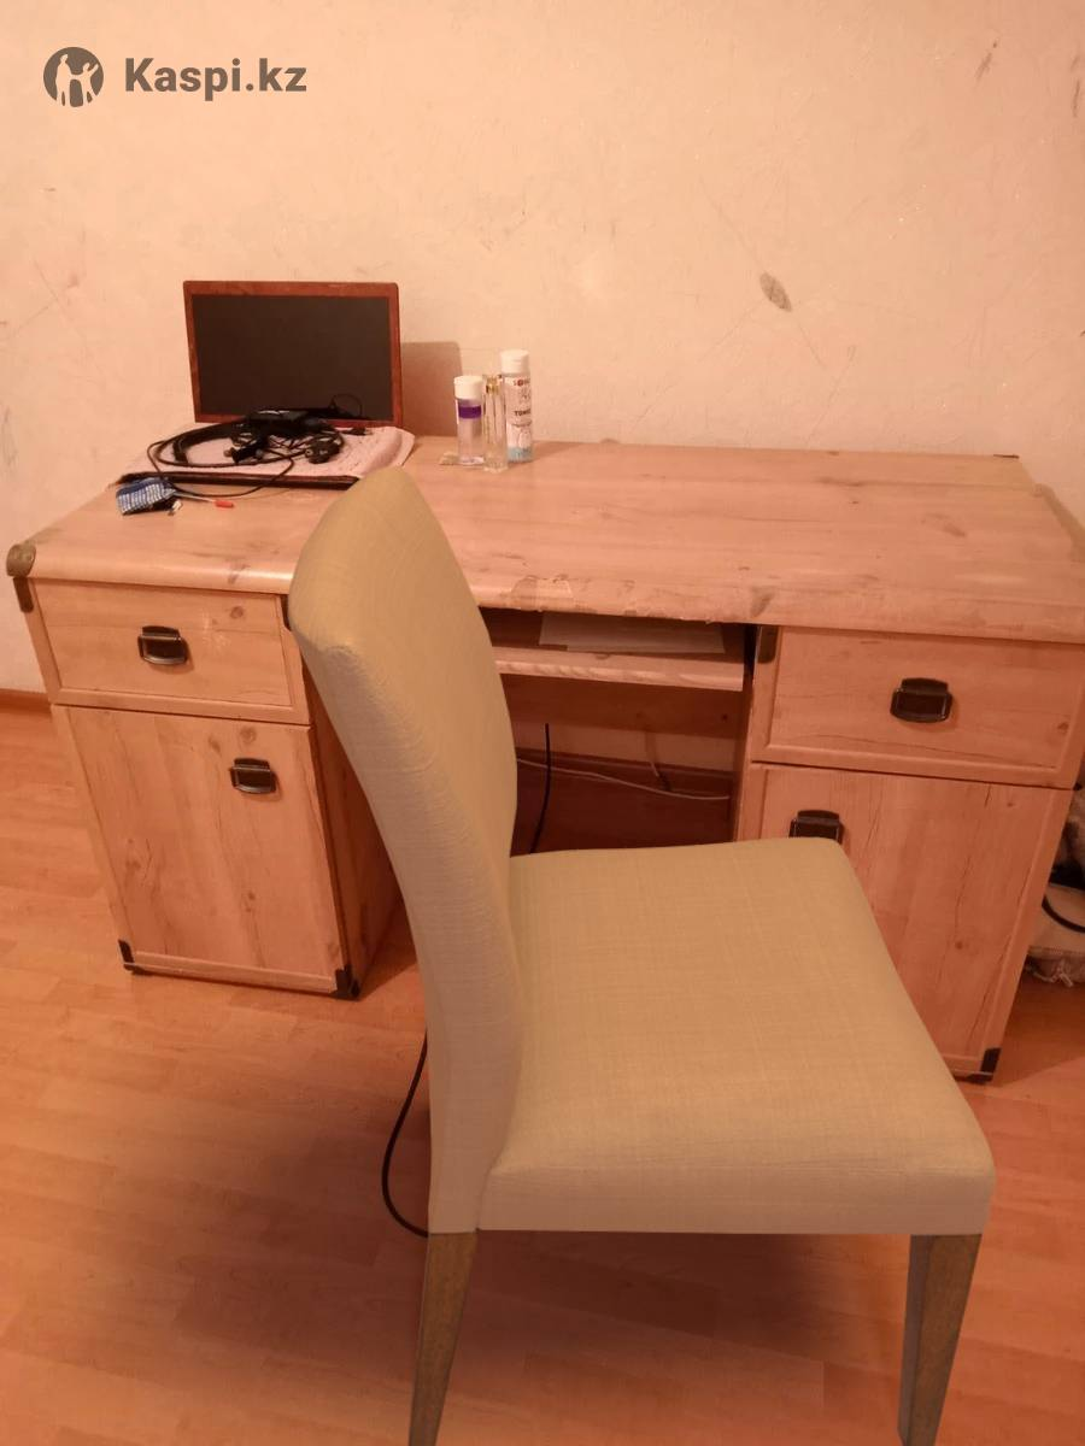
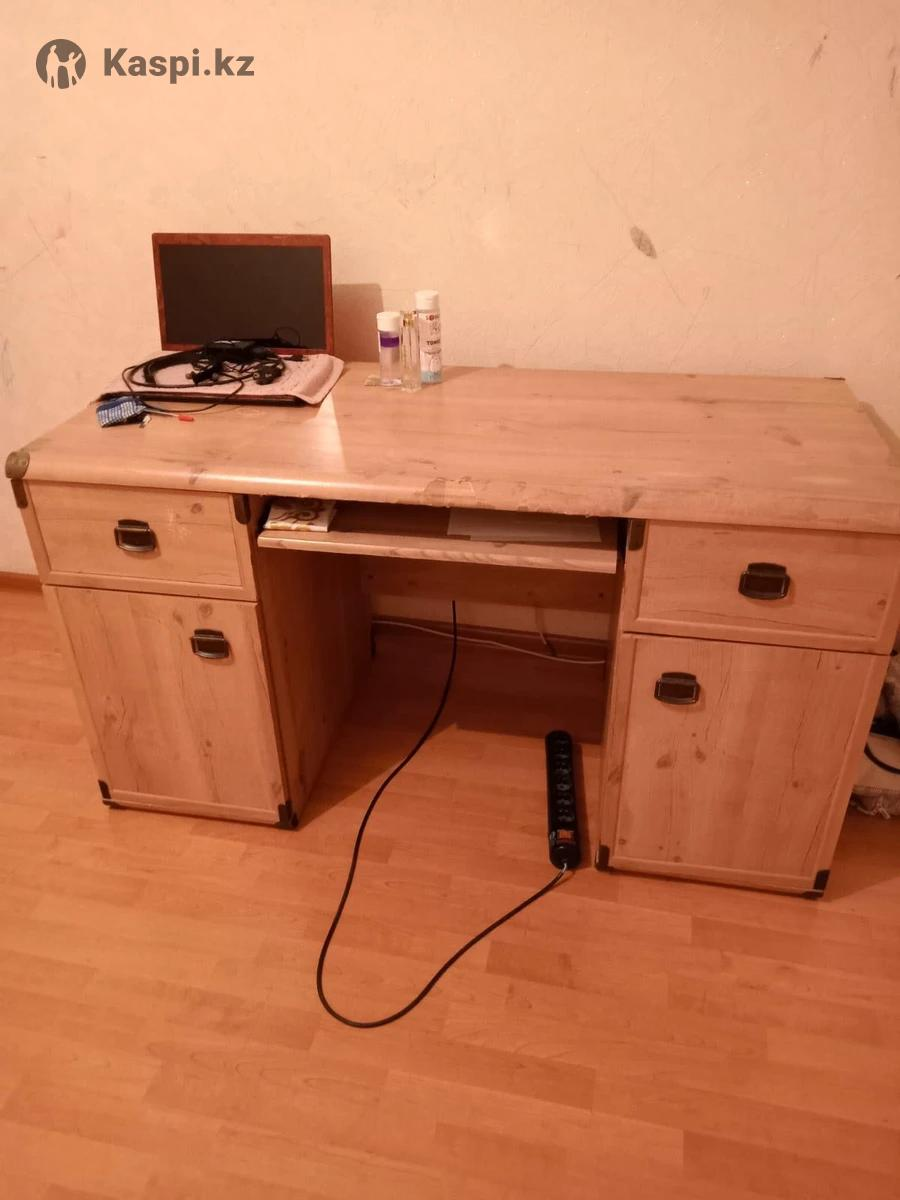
- chair (643, 964)
